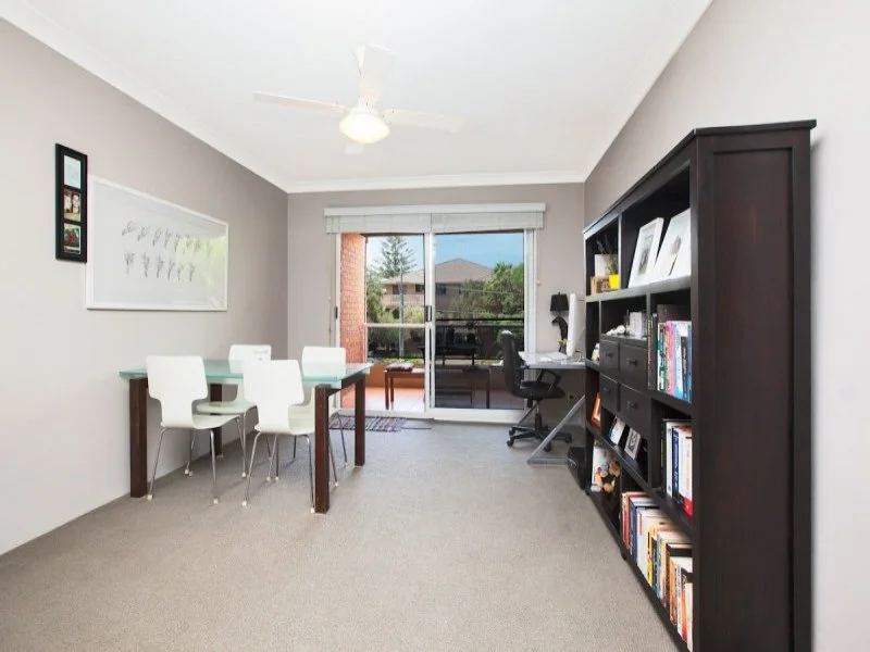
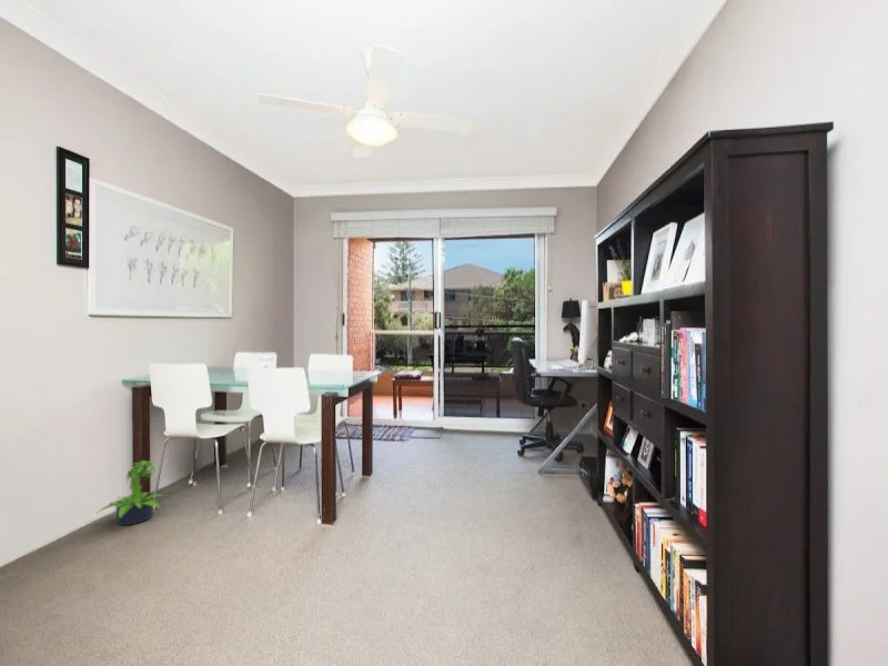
+ potted plant (134, 490)
